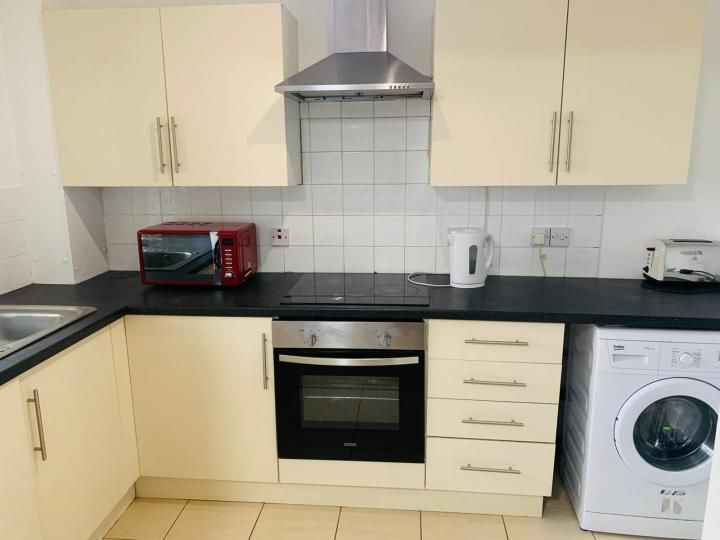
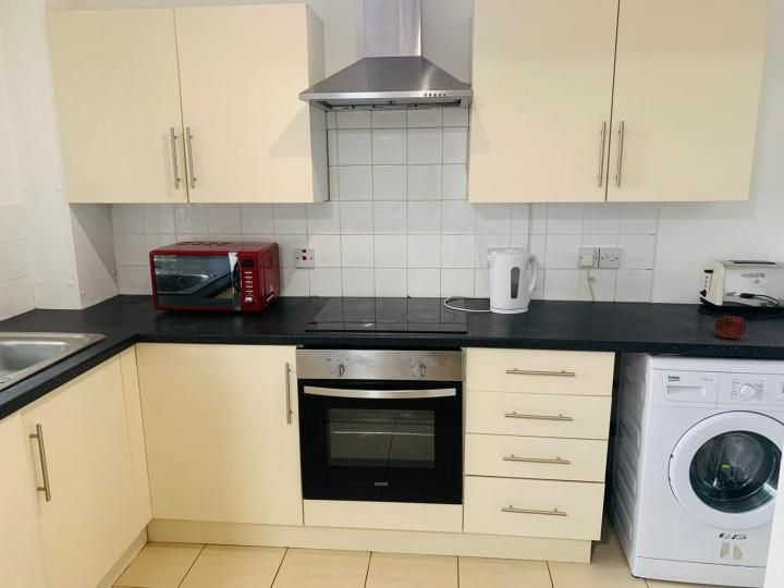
+ fruit (730, 326)
